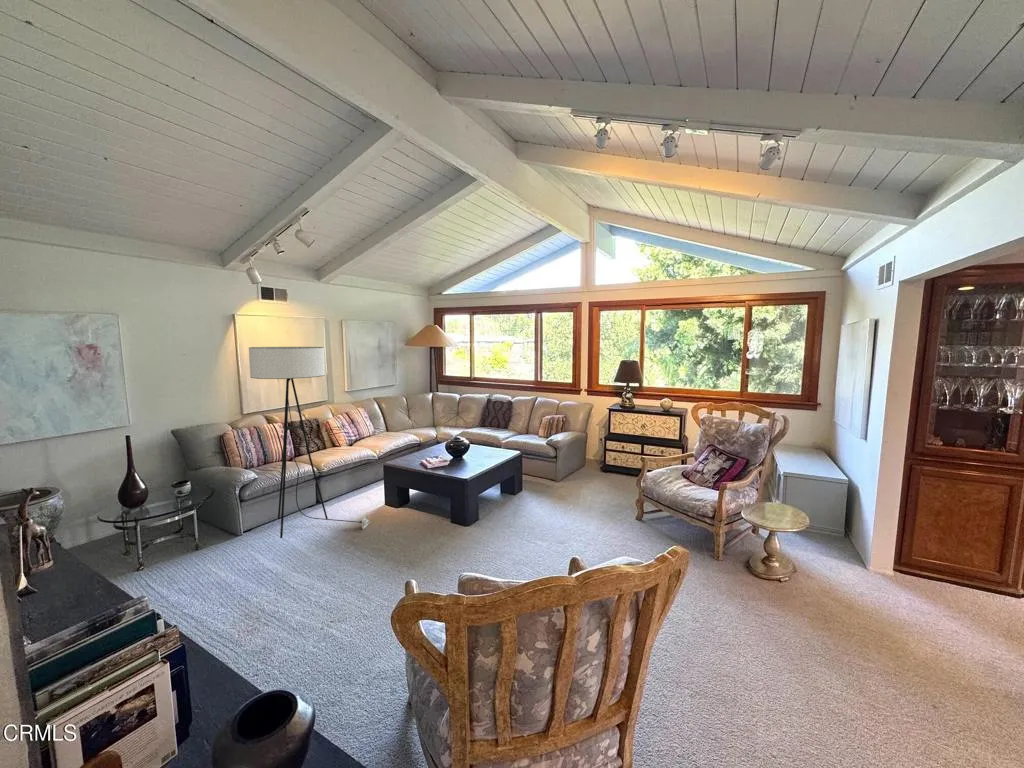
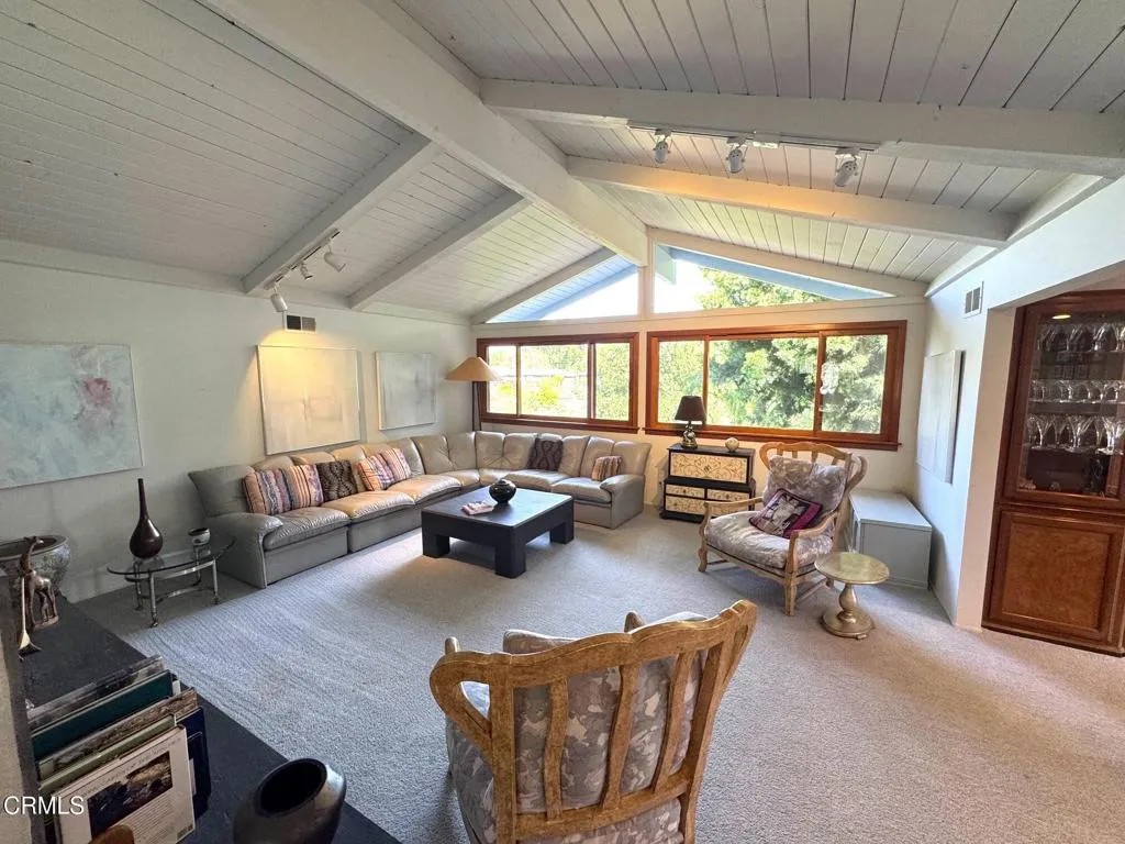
- floor lamp (306, 441)
